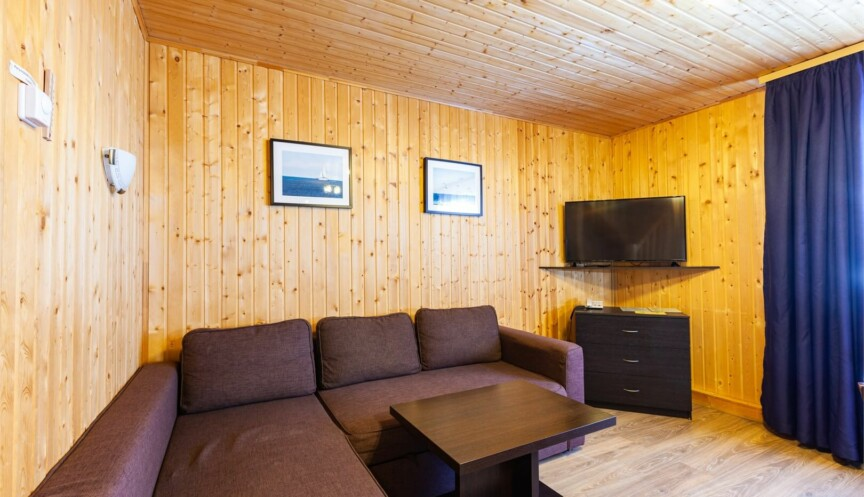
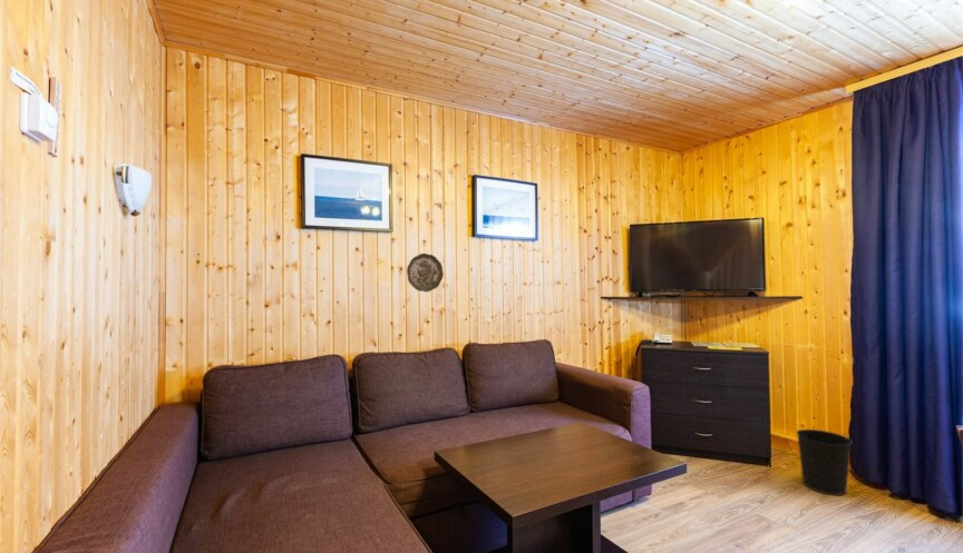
+ wastebasket (824, 462)
+ decorative plate (425, 273)
